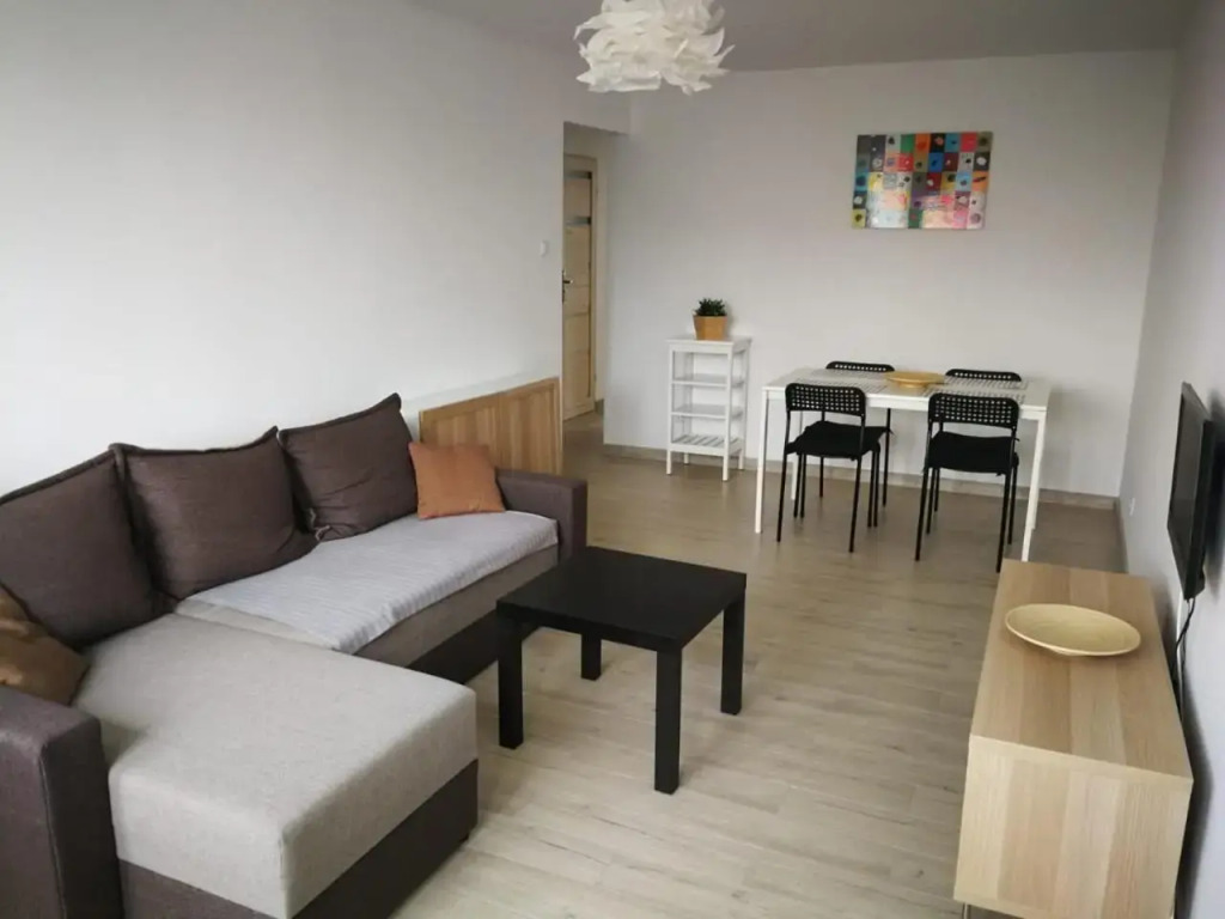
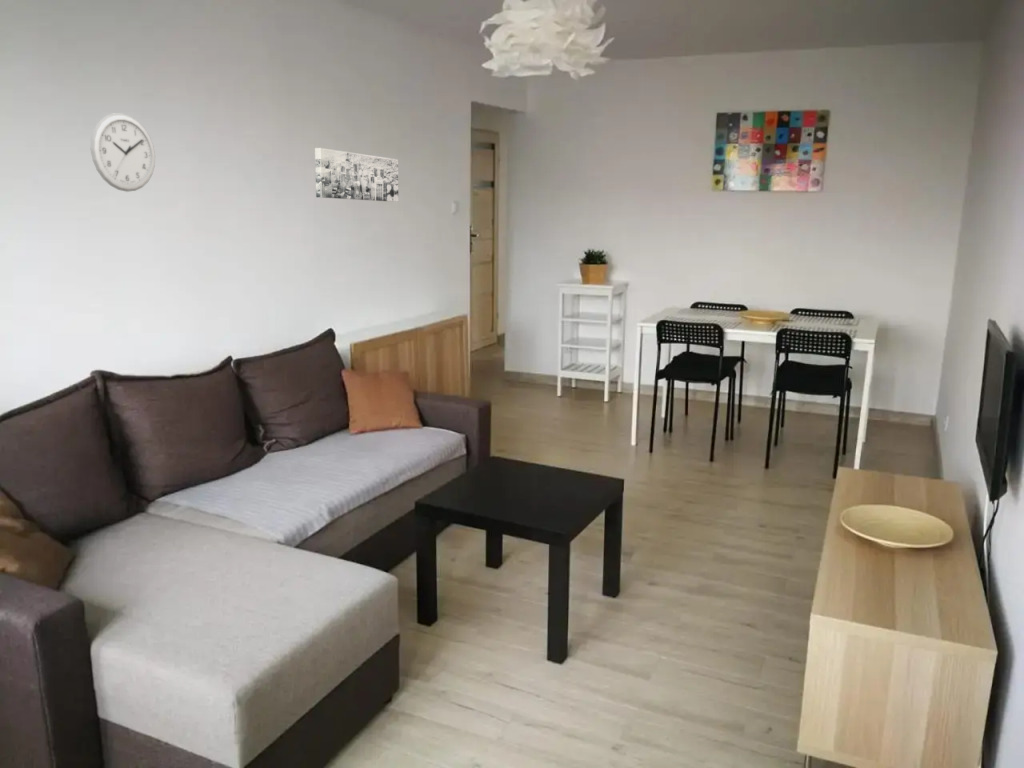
+ wall clock (125, 152)
+ wall art (359, 177)
